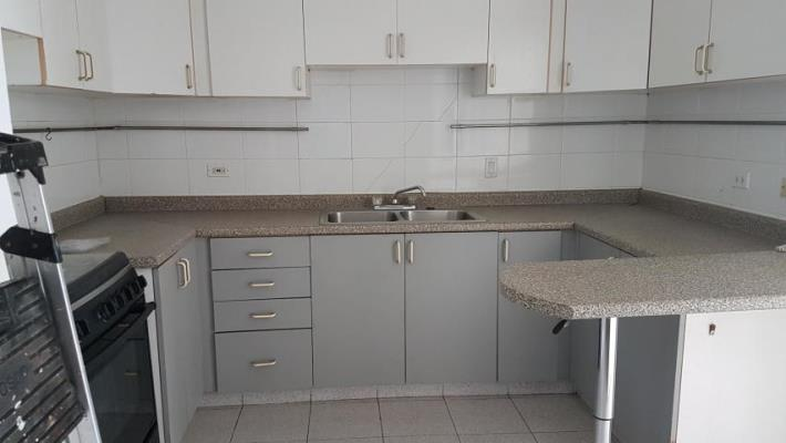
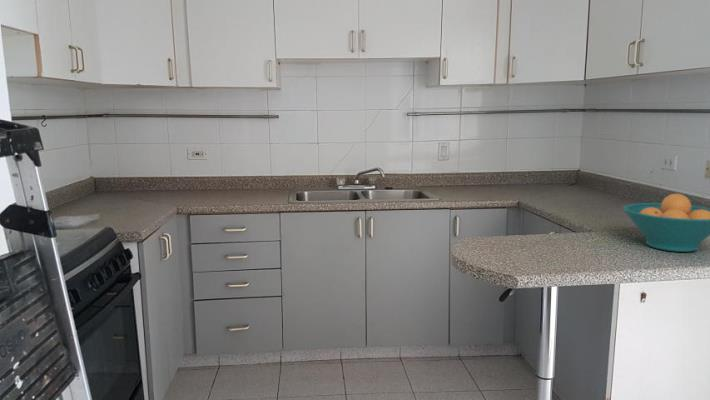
+ fruit bowl (674, 220)
